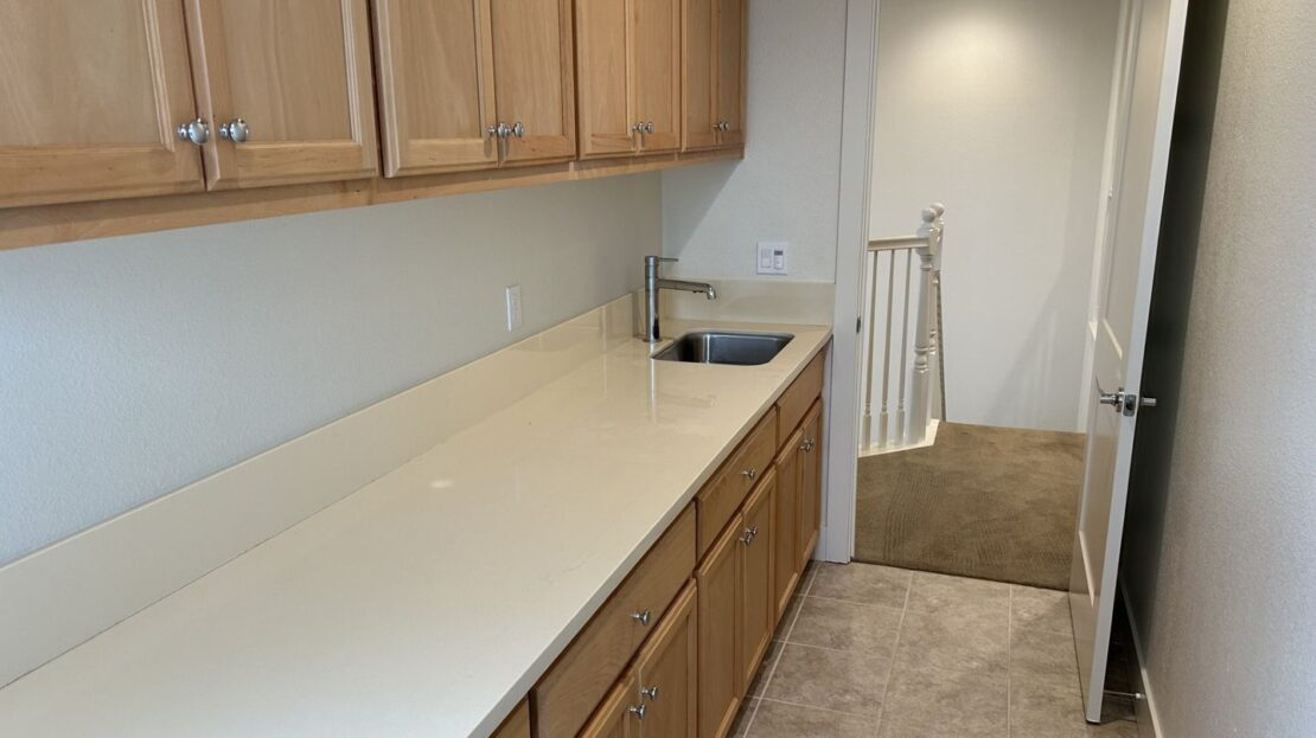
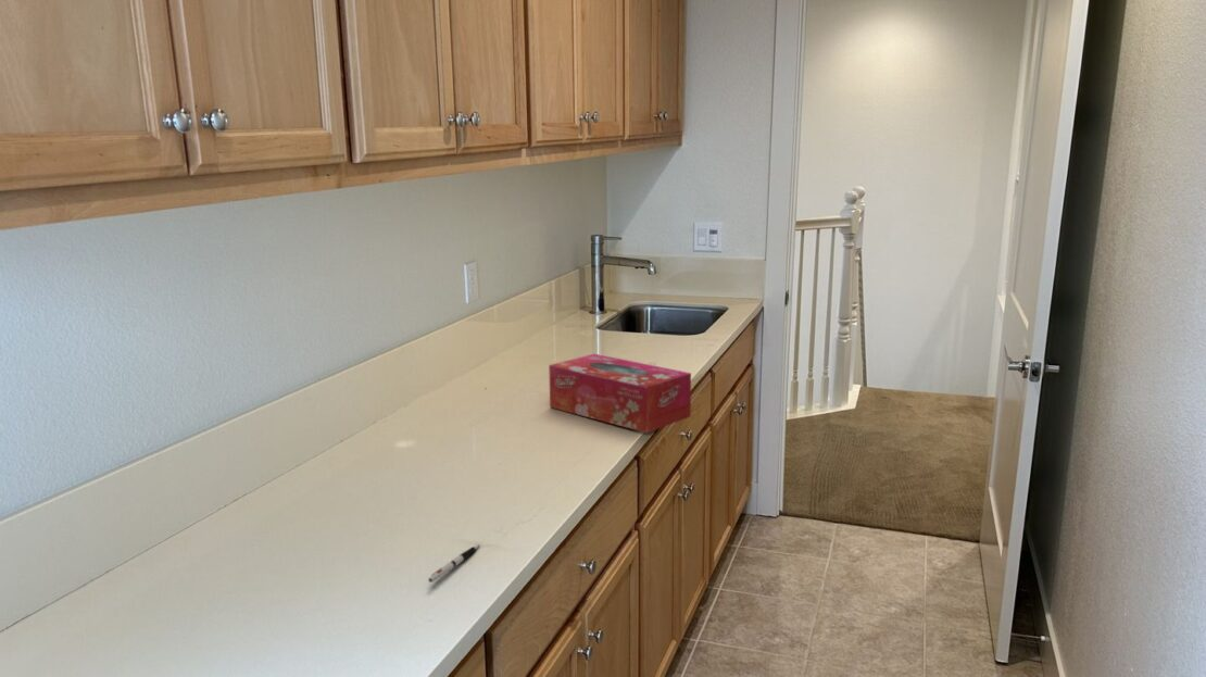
+ pen (455, 561)
+ tissue box (618, 390)
